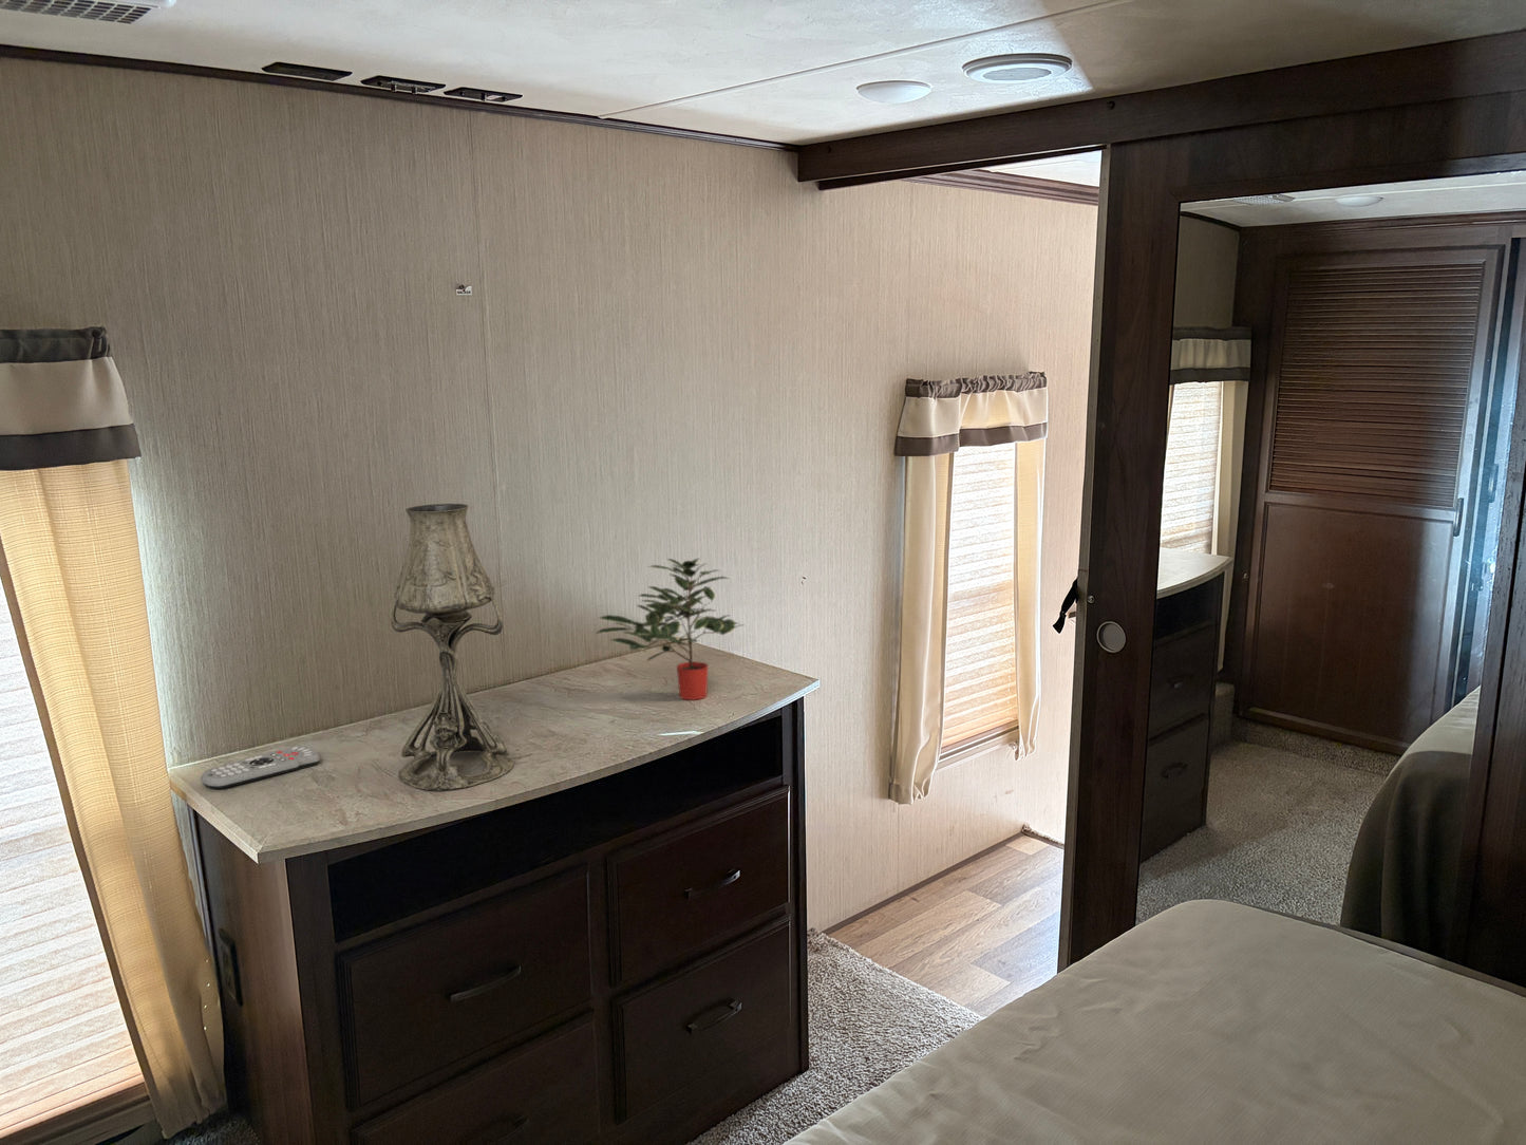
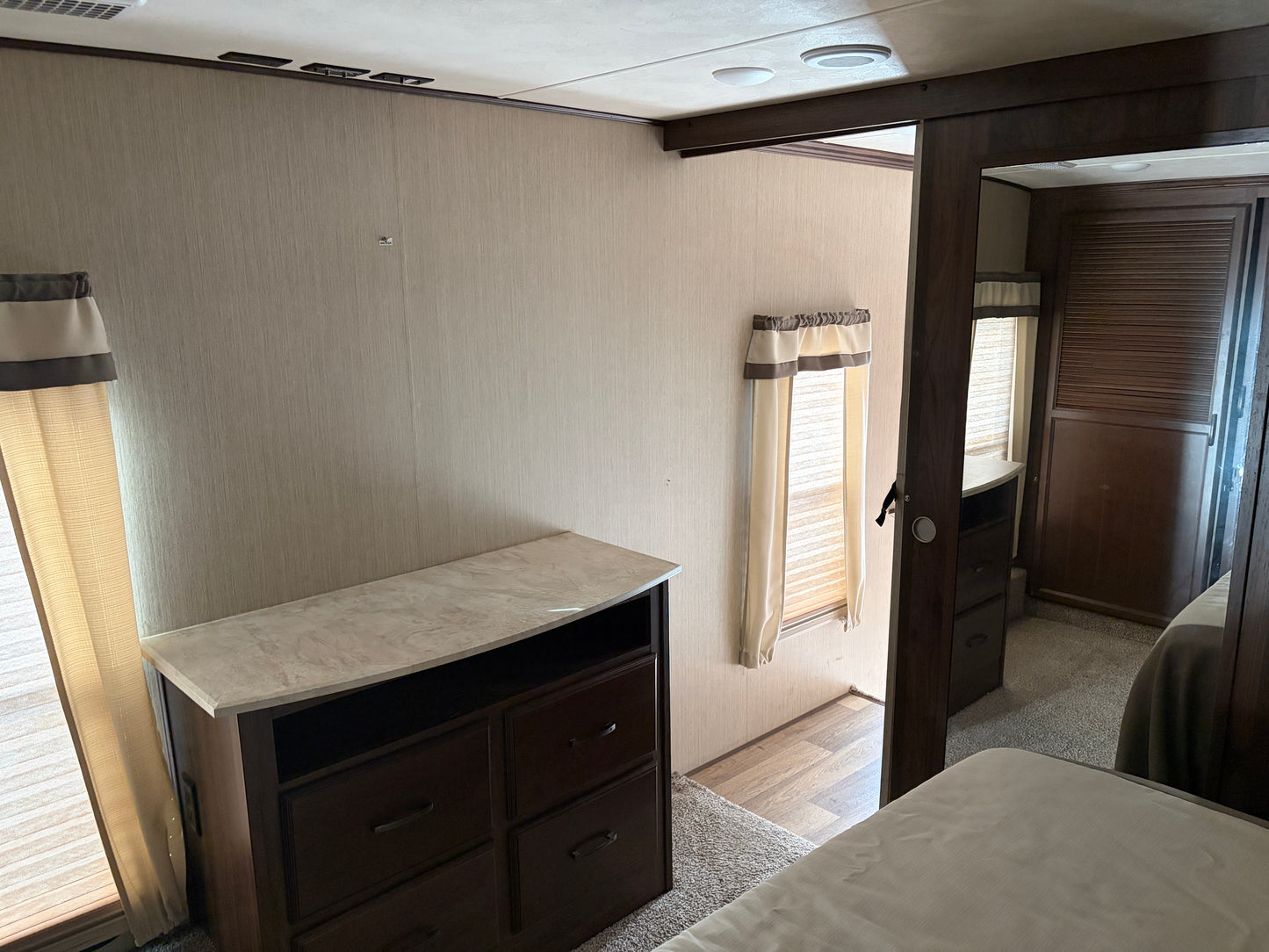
- potted plant (669, 628)
- remote control (260, 767)
- table lamp (447, 640)
